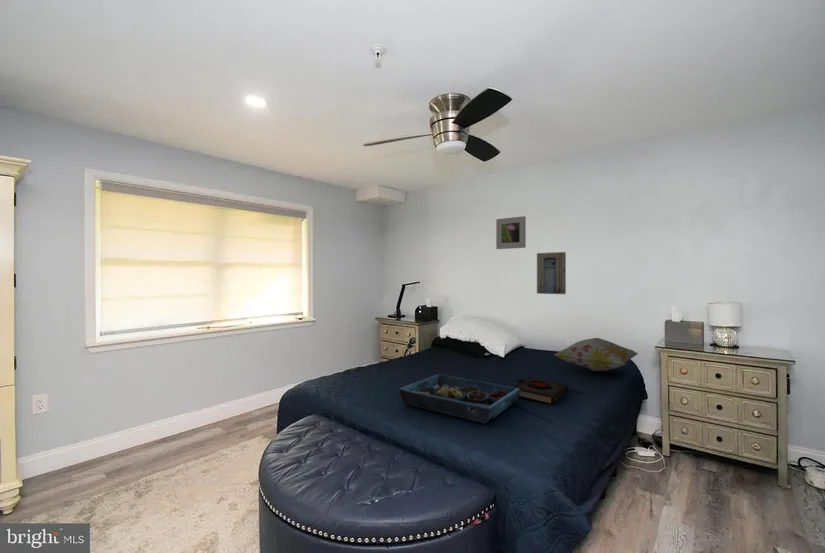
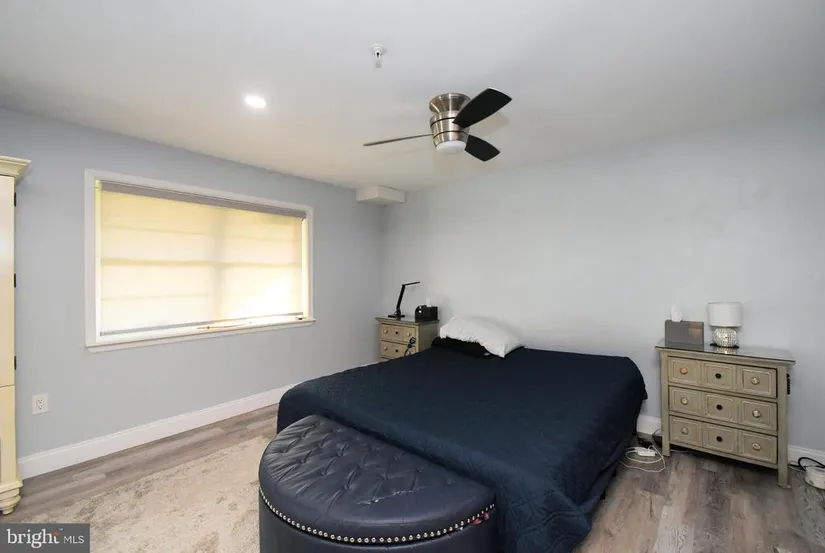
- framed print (510, 233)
- wall art (550, 273)
- book (539, 388)
- serving tray (459, 395)
- decorative pillow (596, 354)
